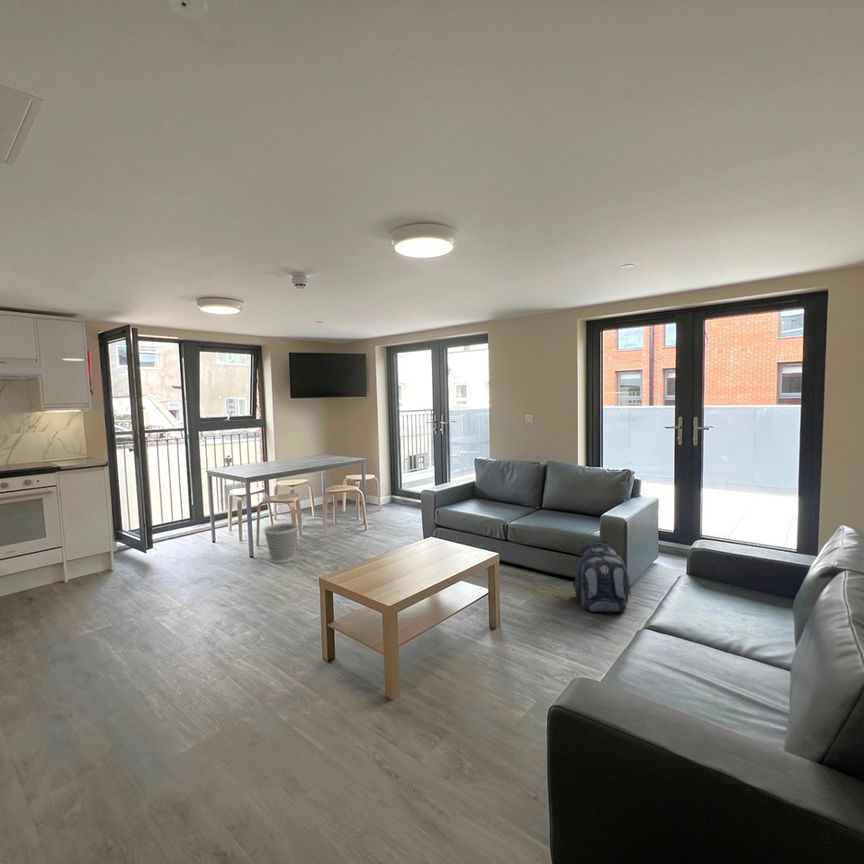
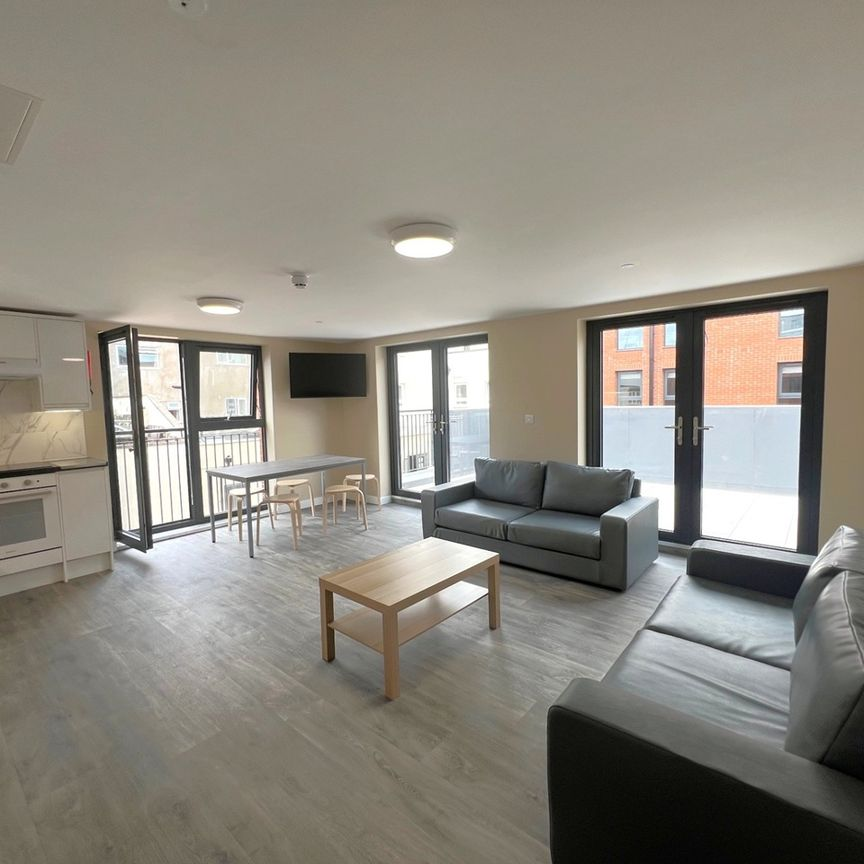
- wastebasket (281, 543)
- backpack (601, 572)
